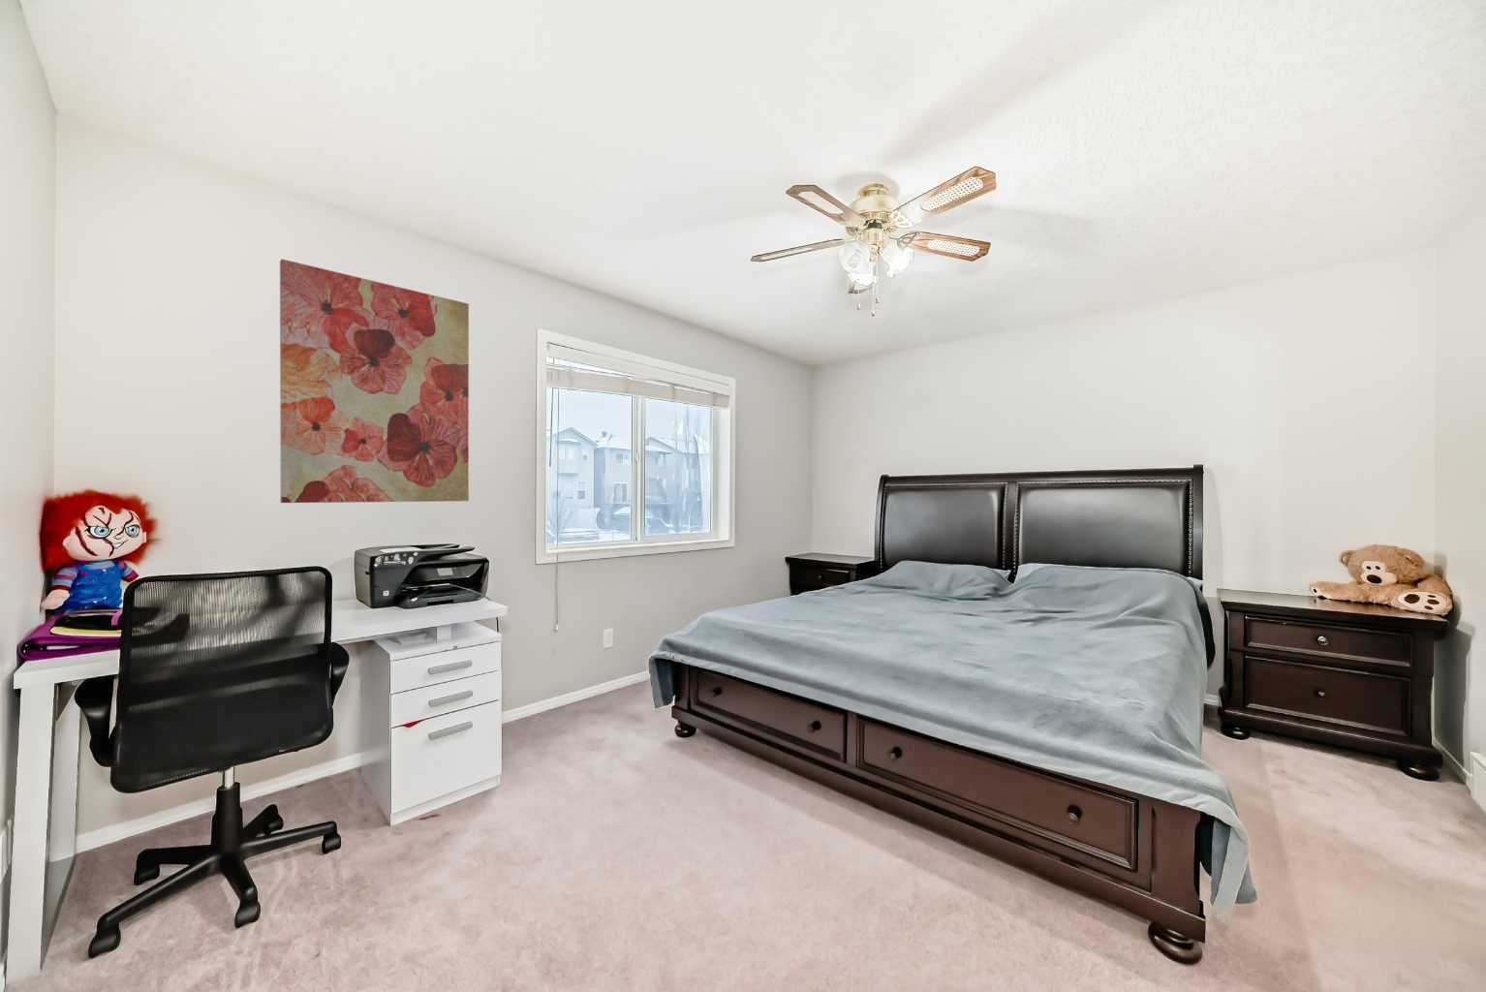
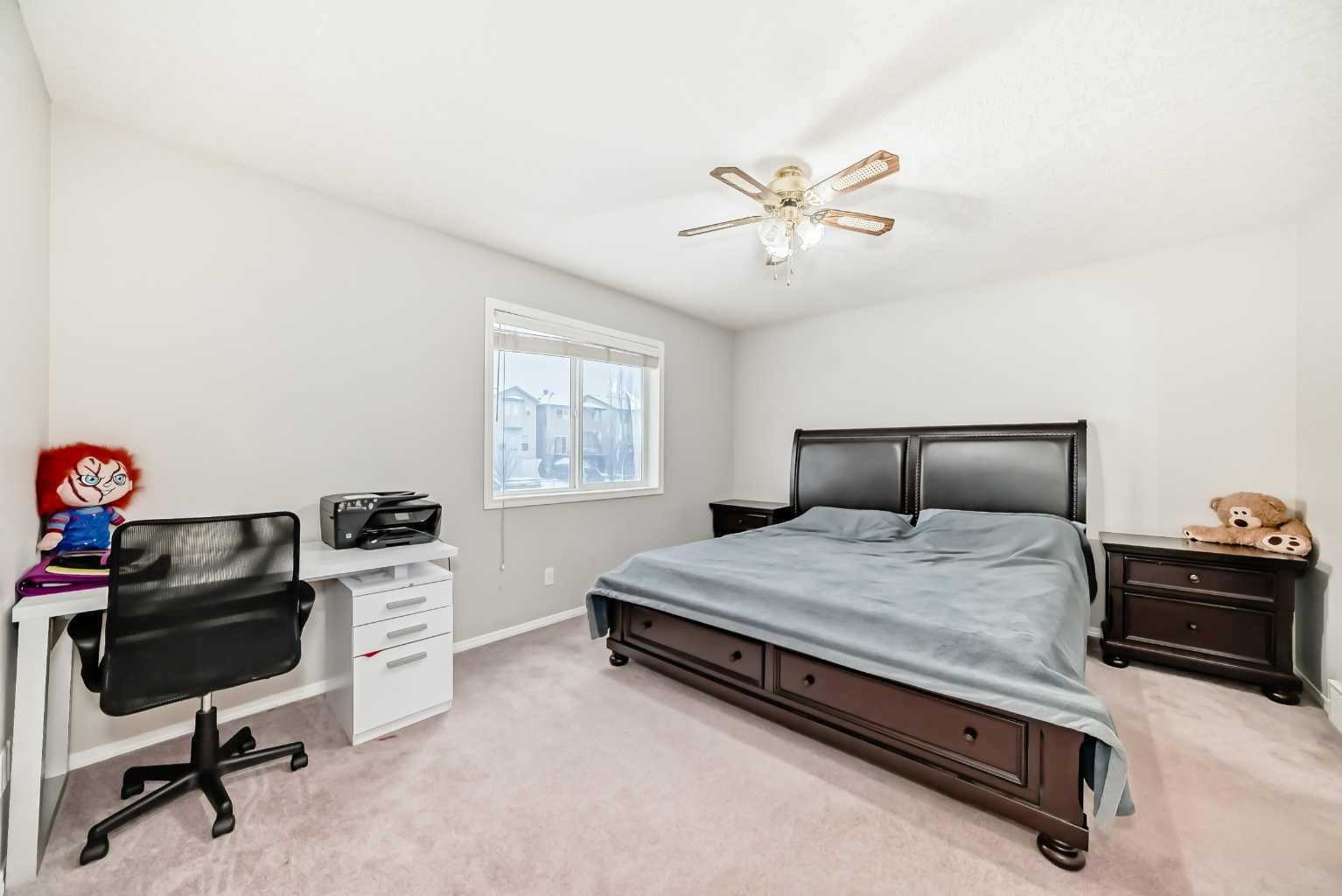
- wall art (383, 393)
